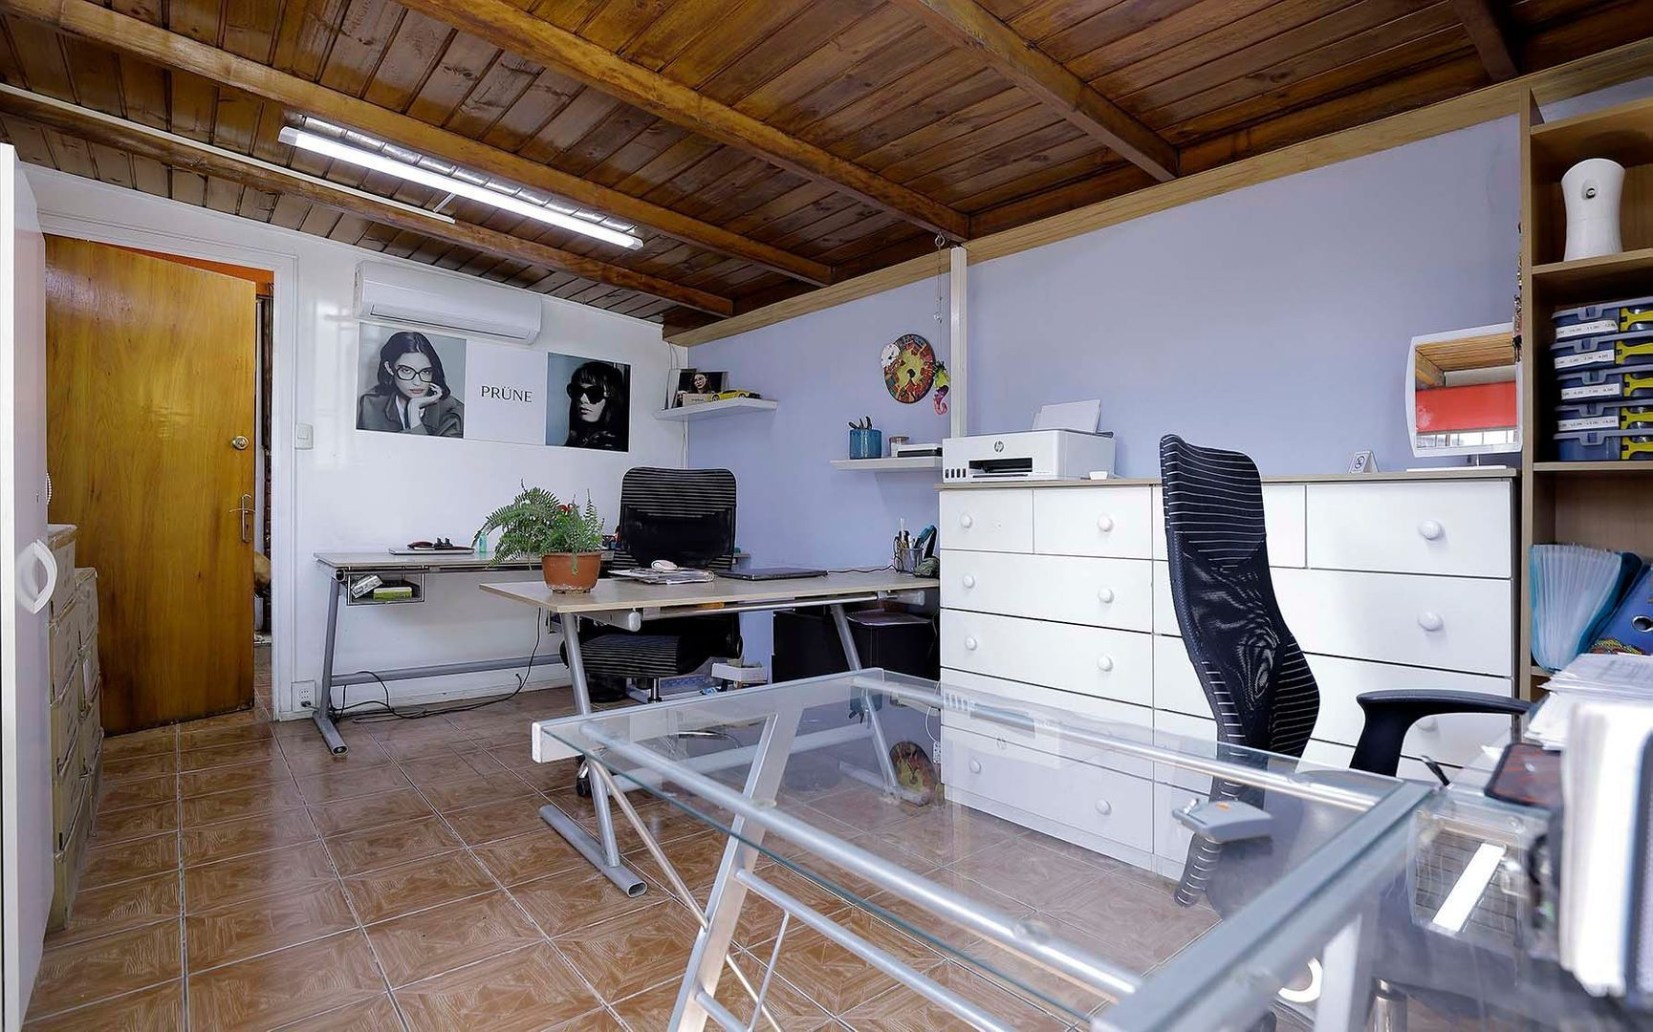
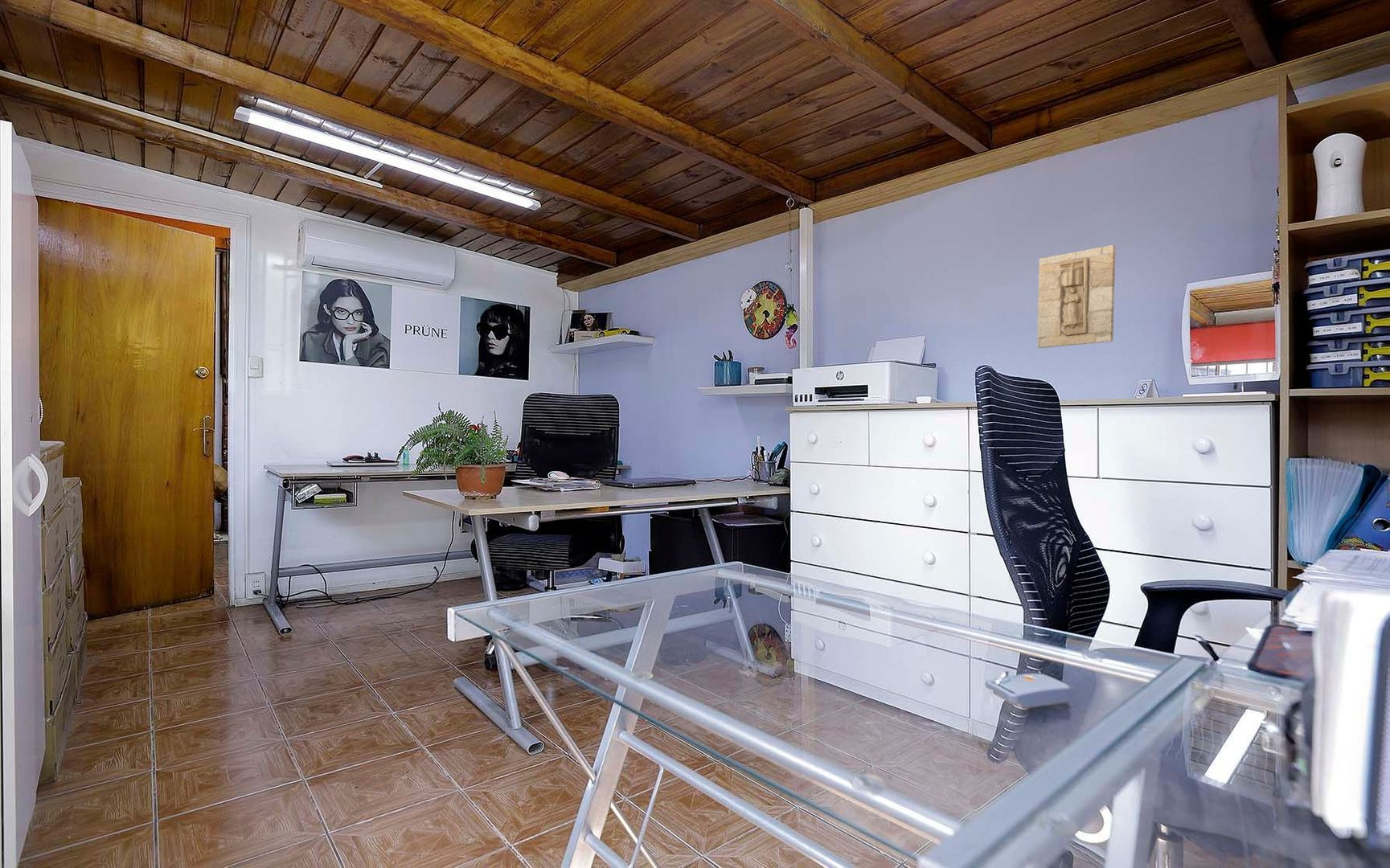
+ wall panel (1074, 298)
